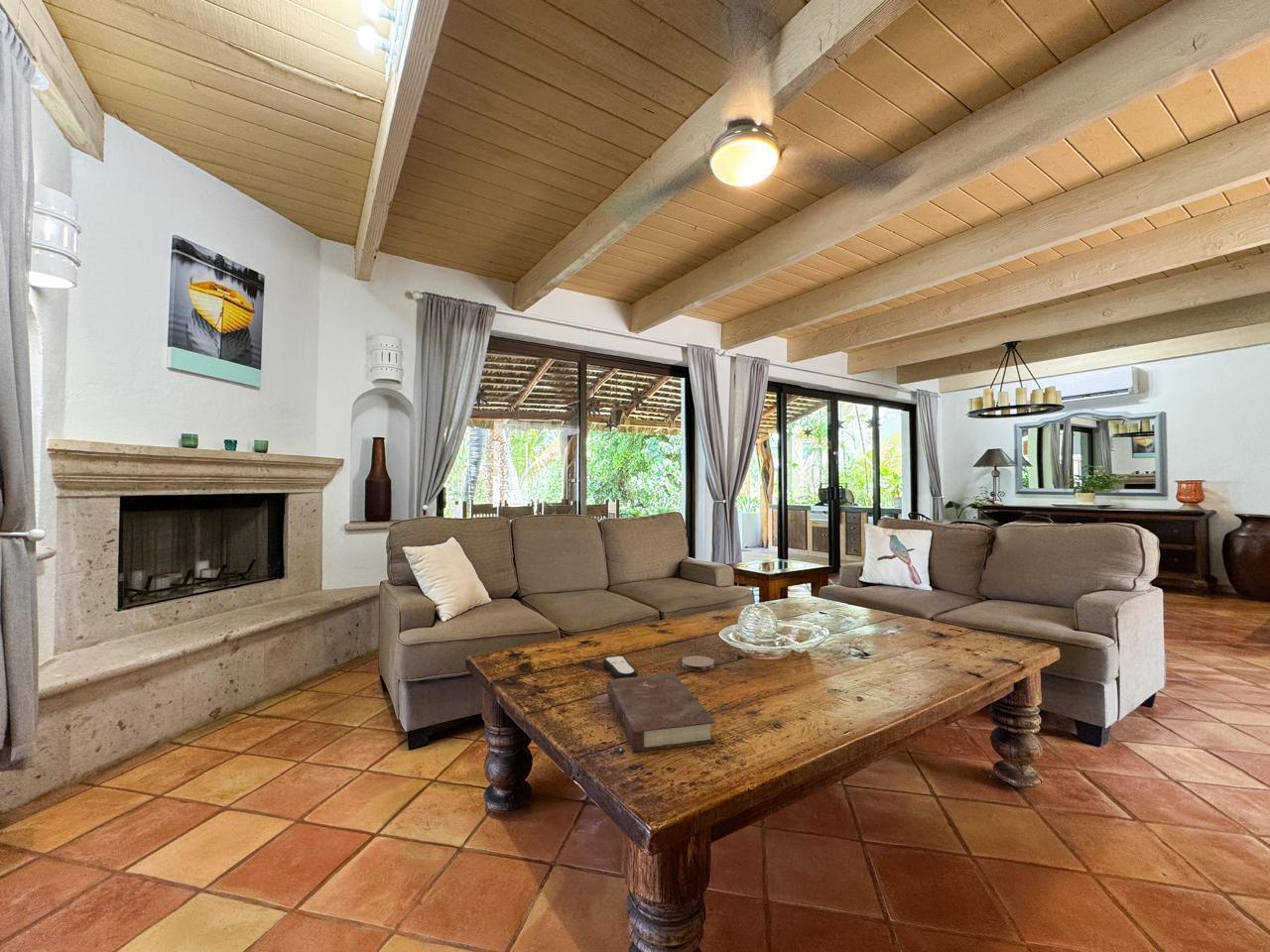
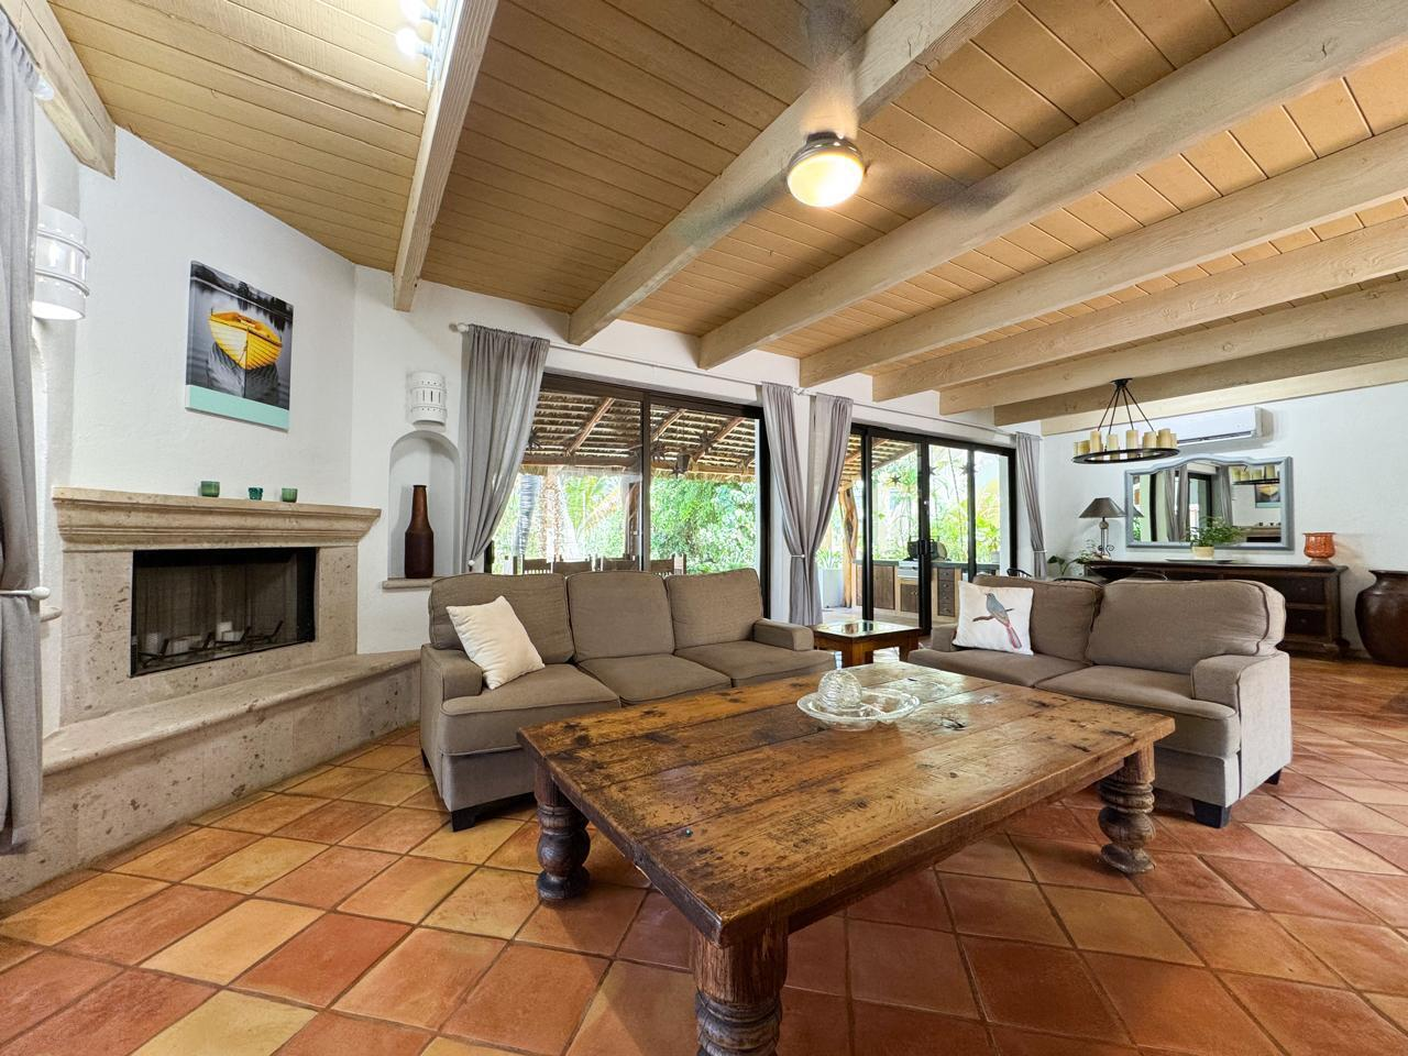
- remote control (620, 666)
- coaster (698, 662)
- book (656, 707)
